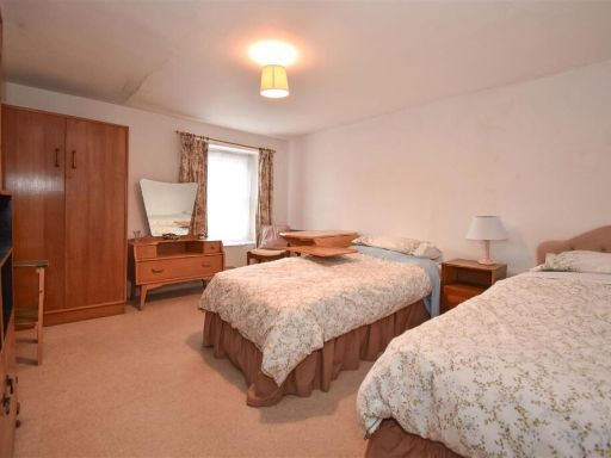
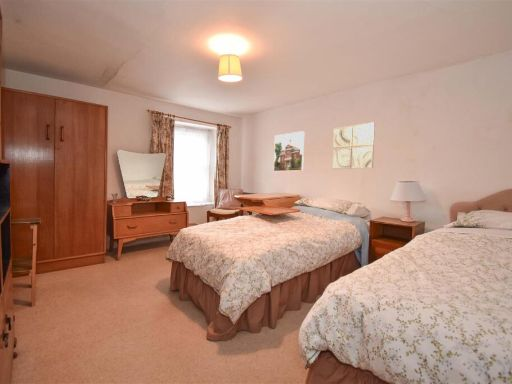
+ wall art (352, 146)
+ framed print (288, 152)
